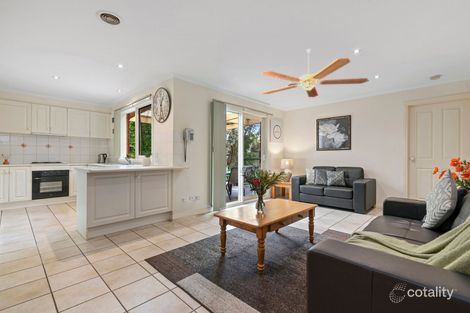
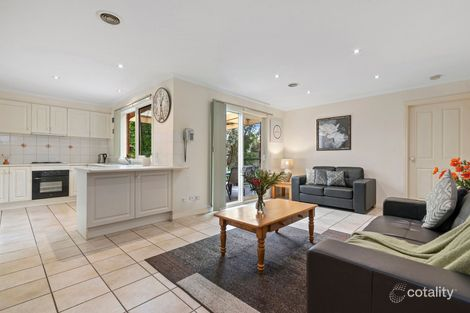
- ceiling fan (308, 70)
